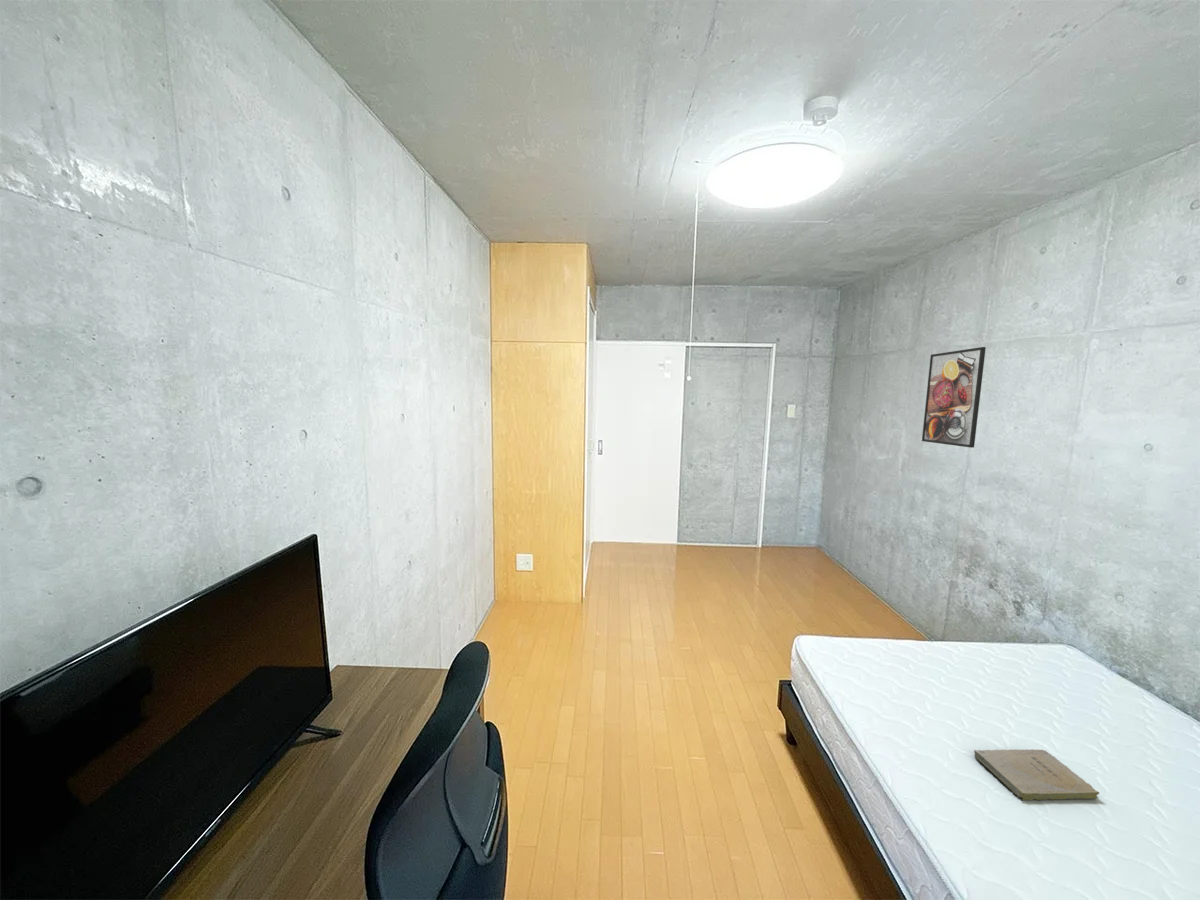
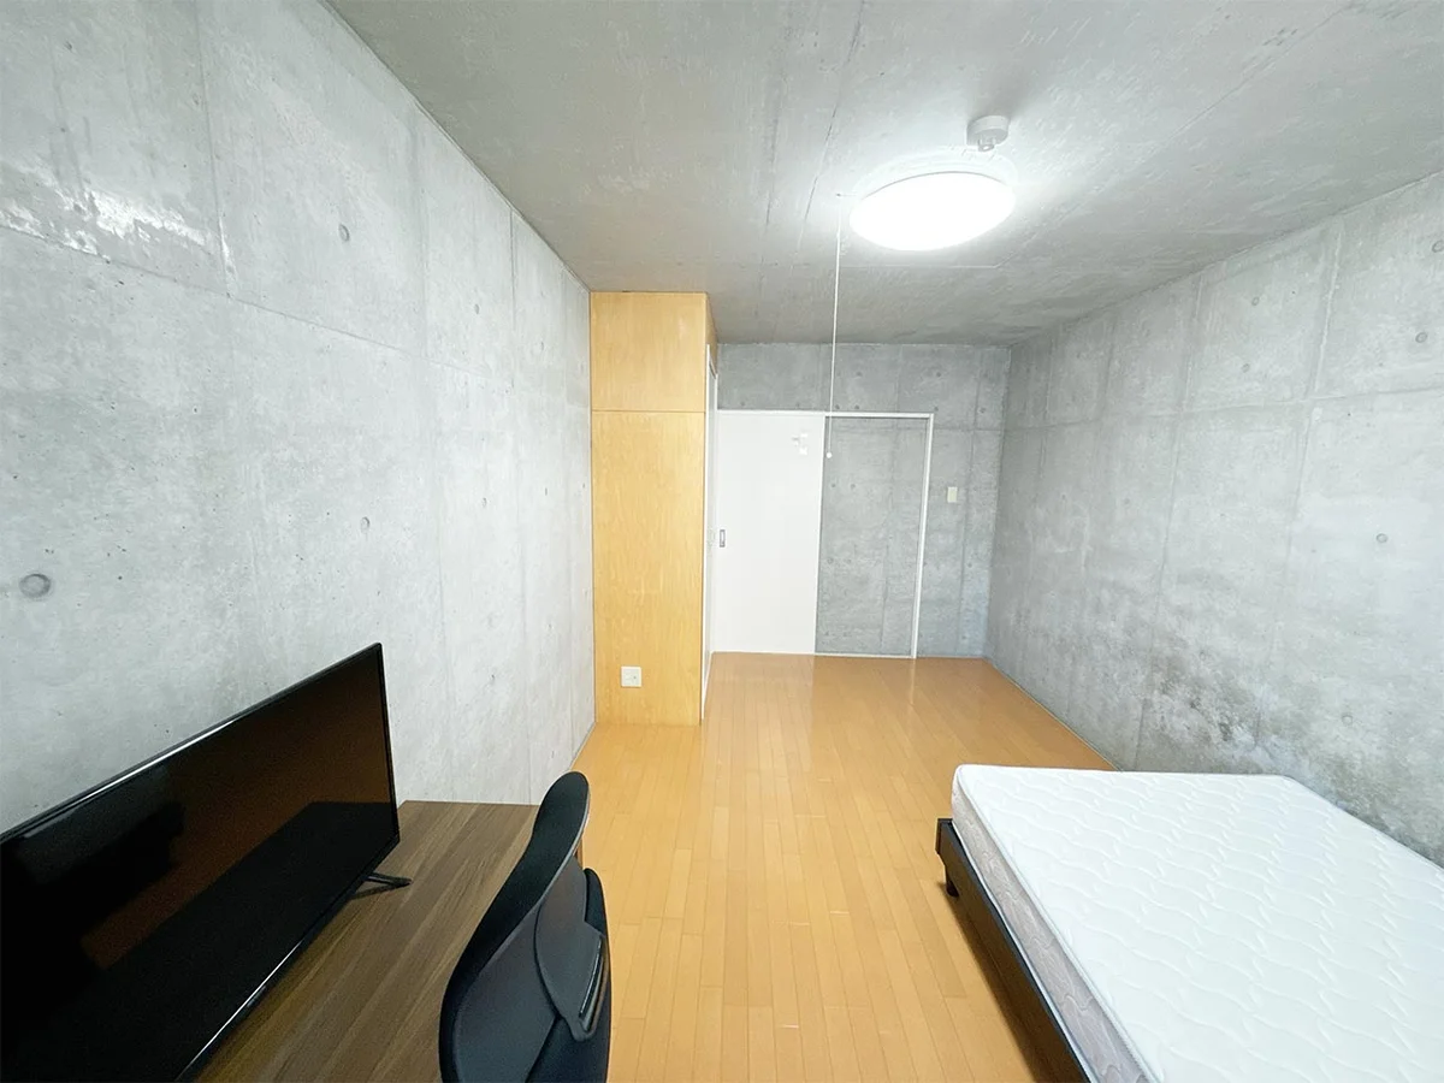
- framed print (951, 398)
- book (1032, 773)
